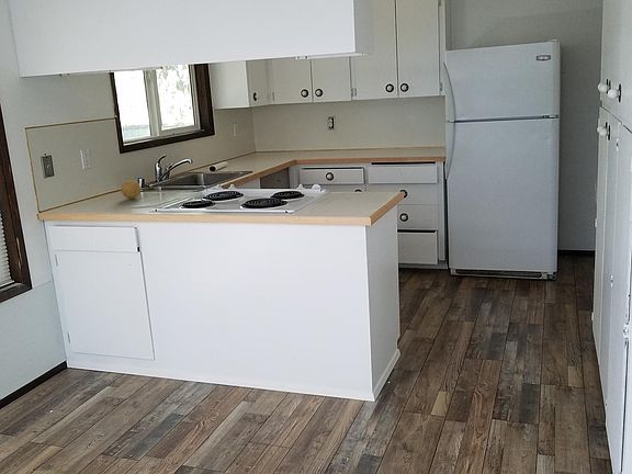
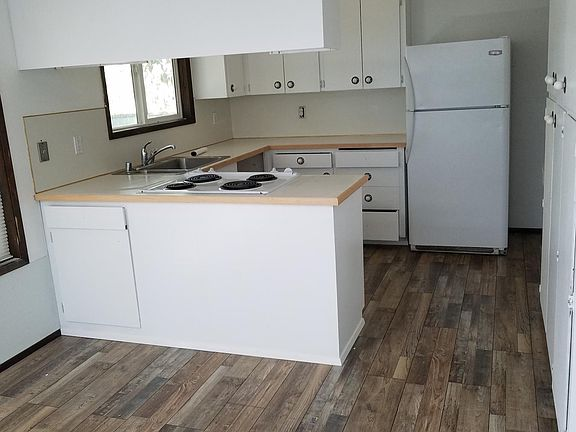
- fruit (131, 189)
